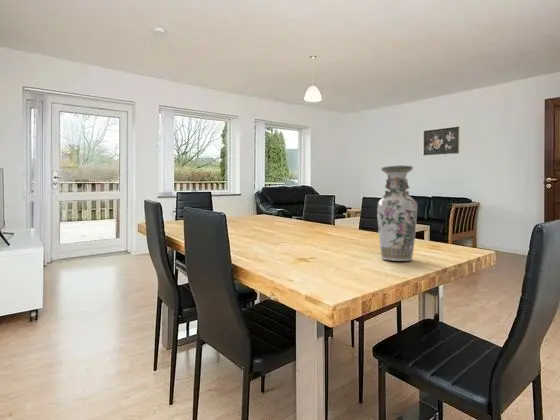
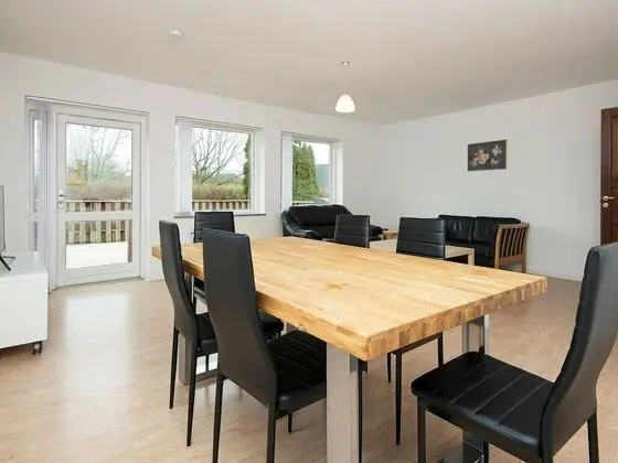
- vase (396, 213)
